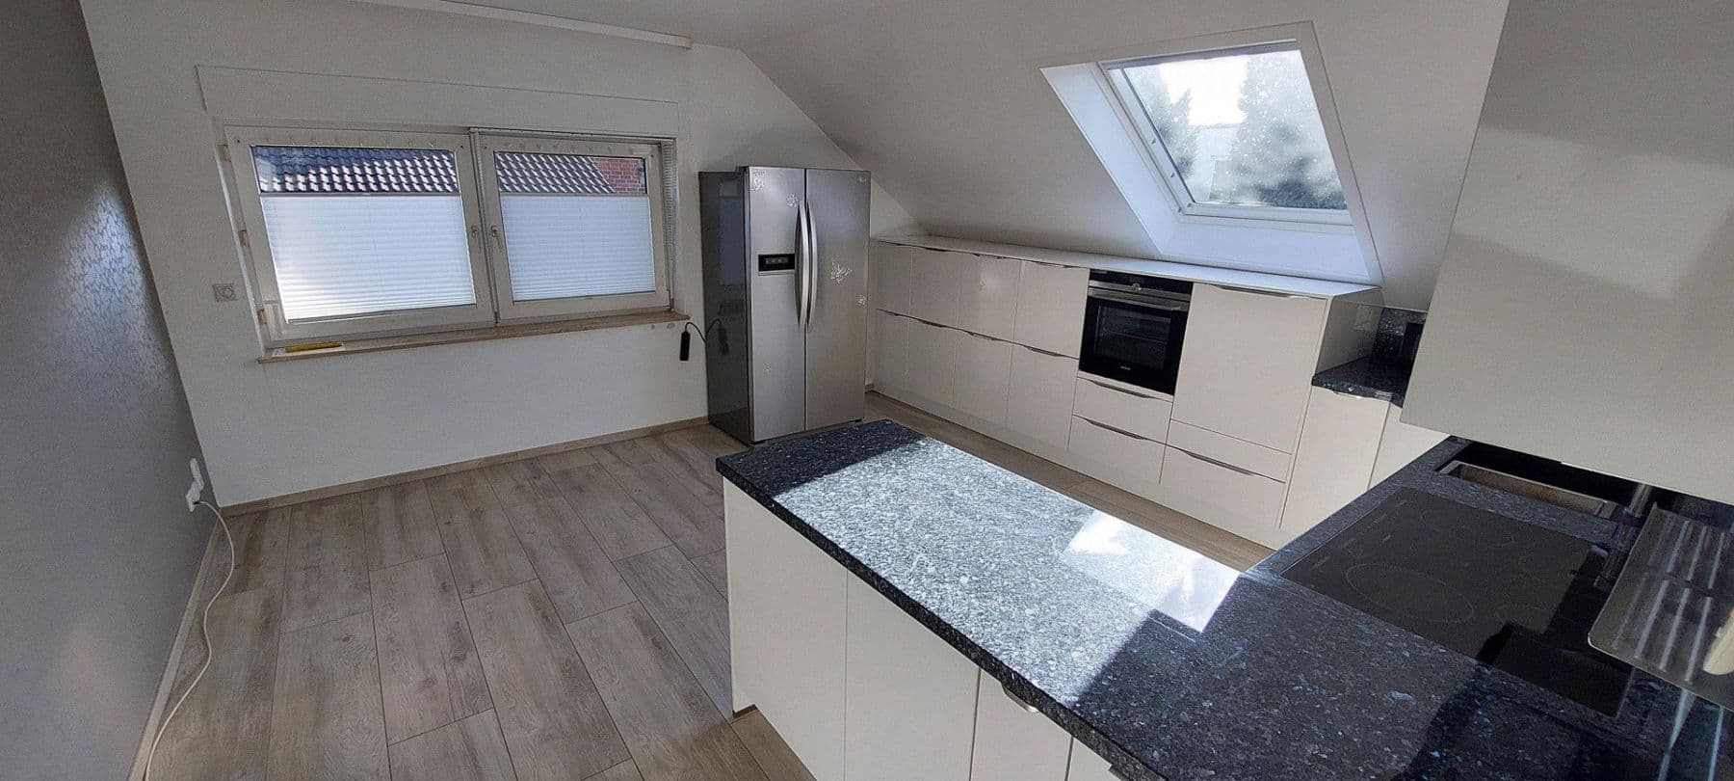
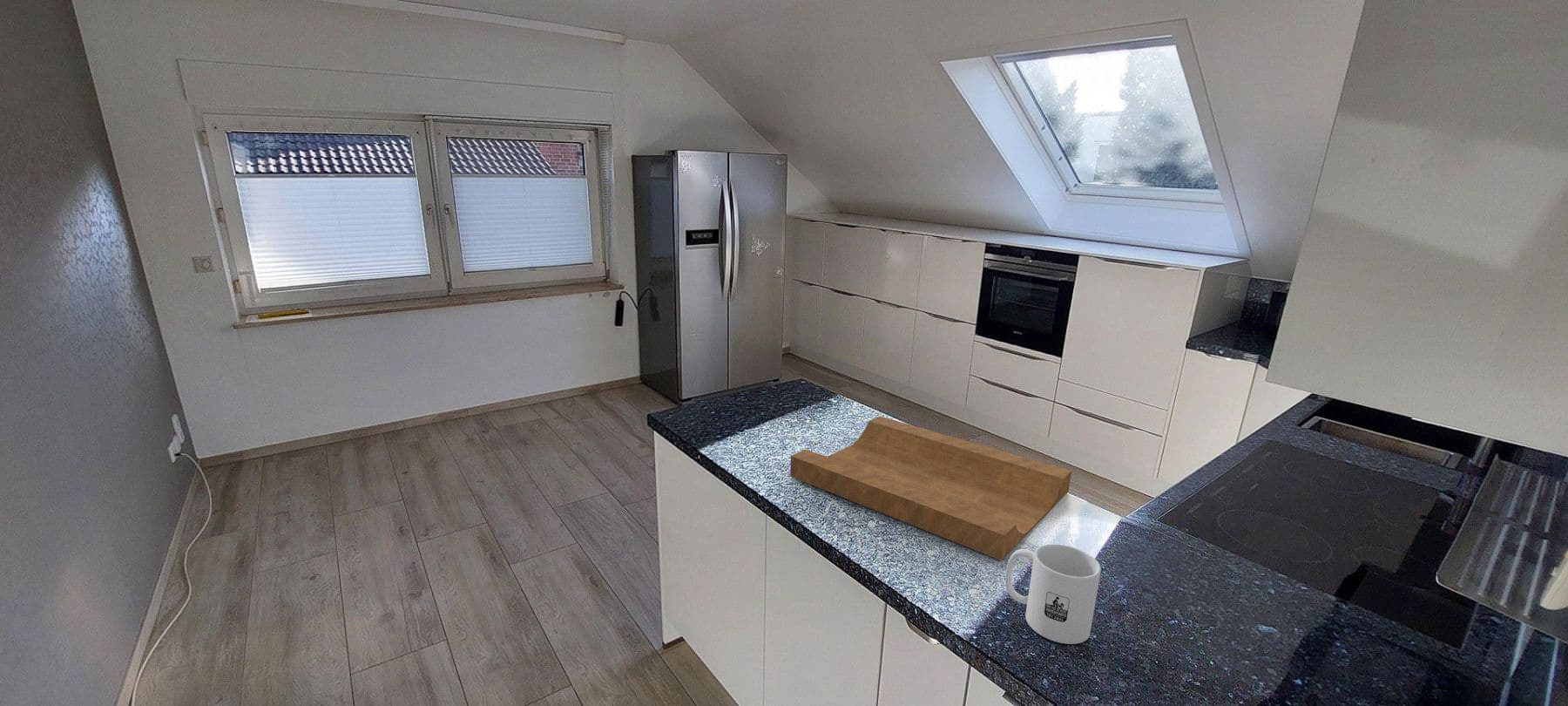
+ cutting board (928, 473)
+ mug (1048, 587)
